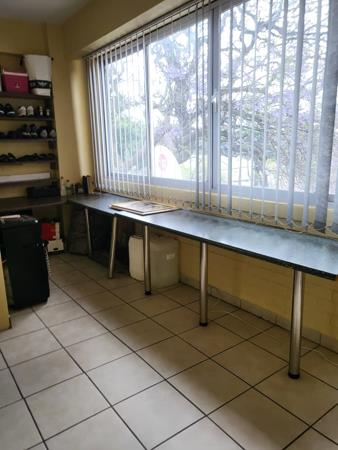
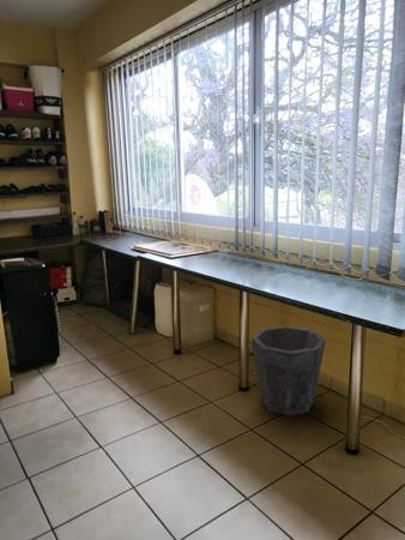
+ waste bin (288, 370)
